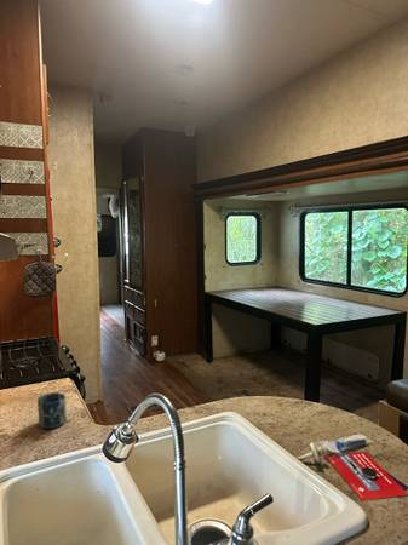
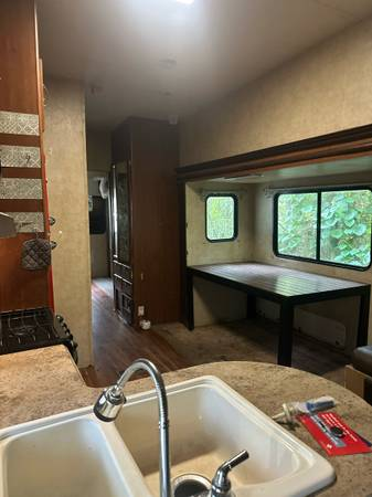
- cup (51, 412)
